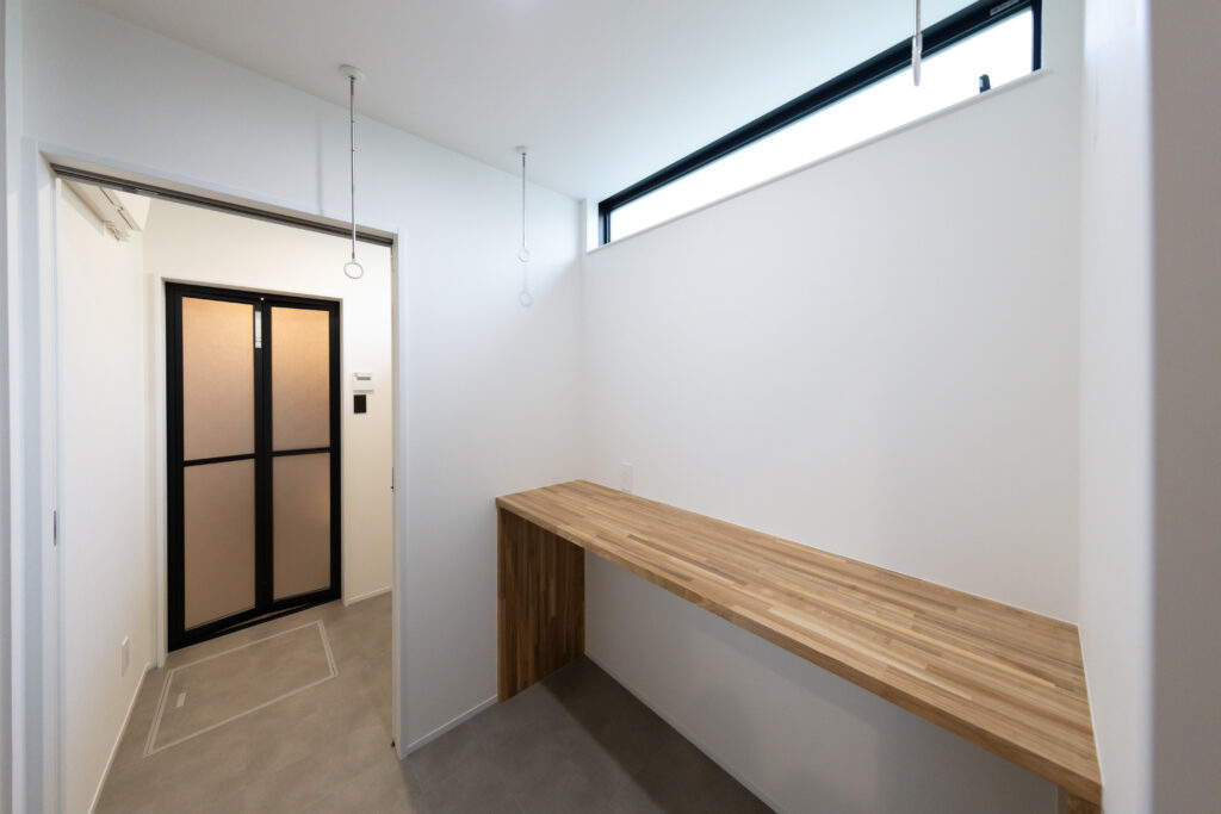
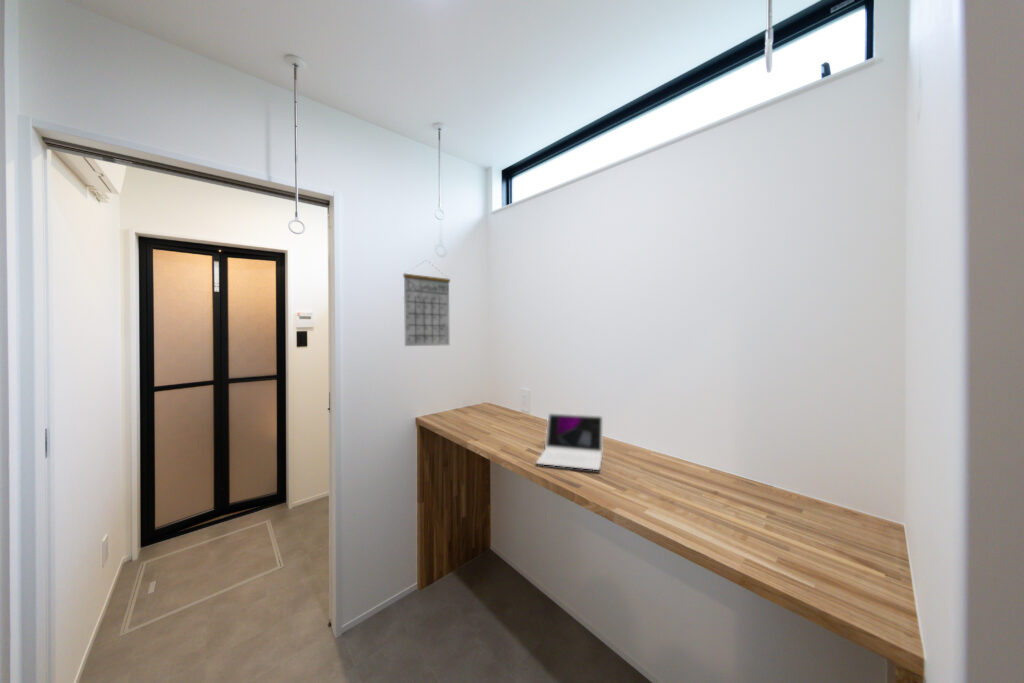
+ calendar (427, 302)
+ laptop (571, 436)
